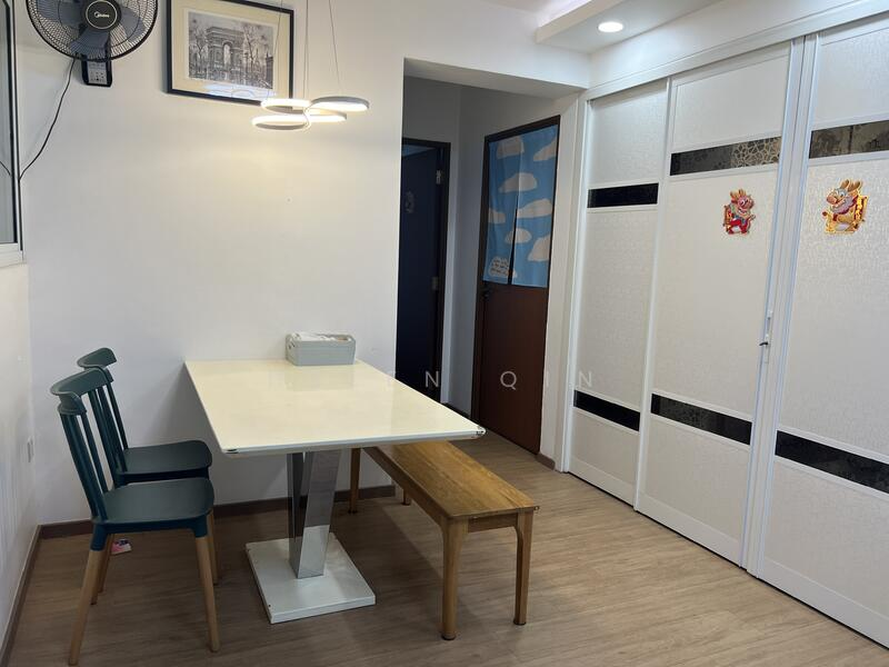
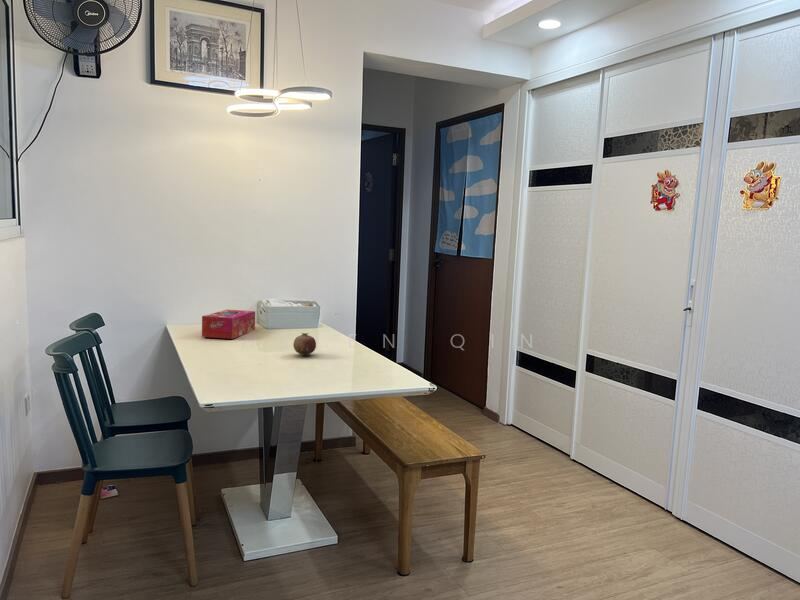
+ fruit (304, 343)
+ tissue box (229, 323)
